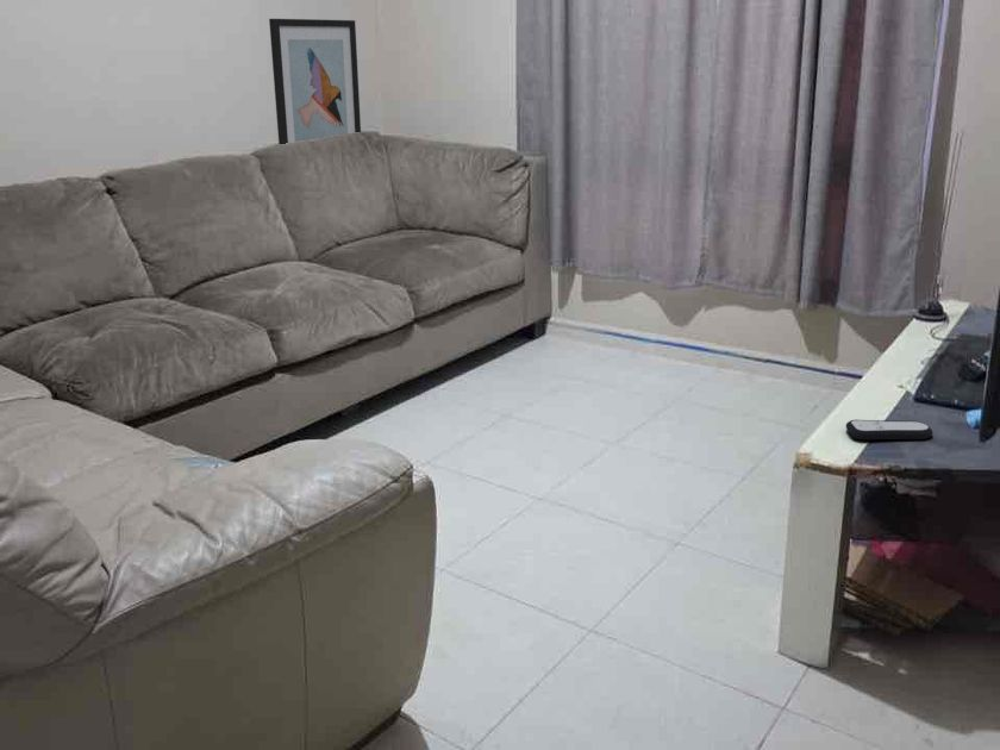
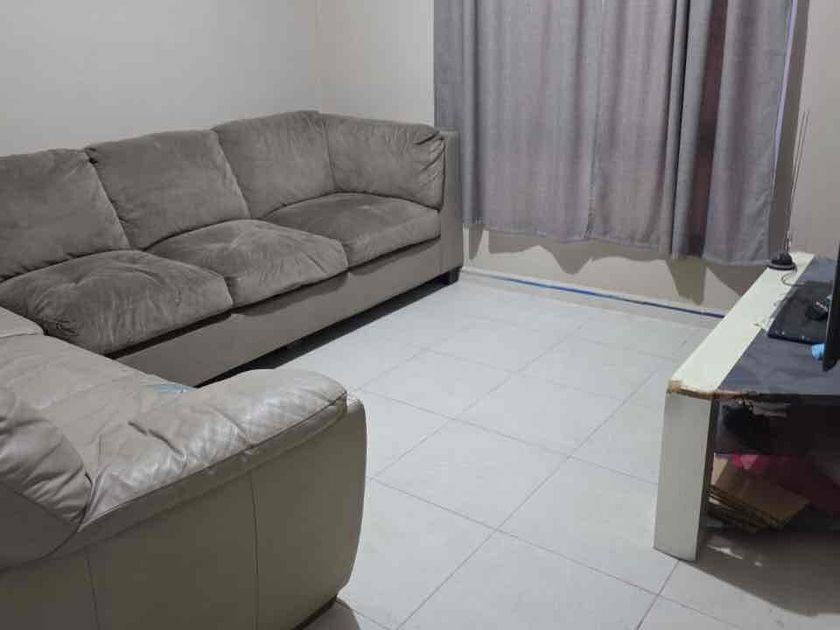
- wall art (318, 89)
- remote control (889, 429)
